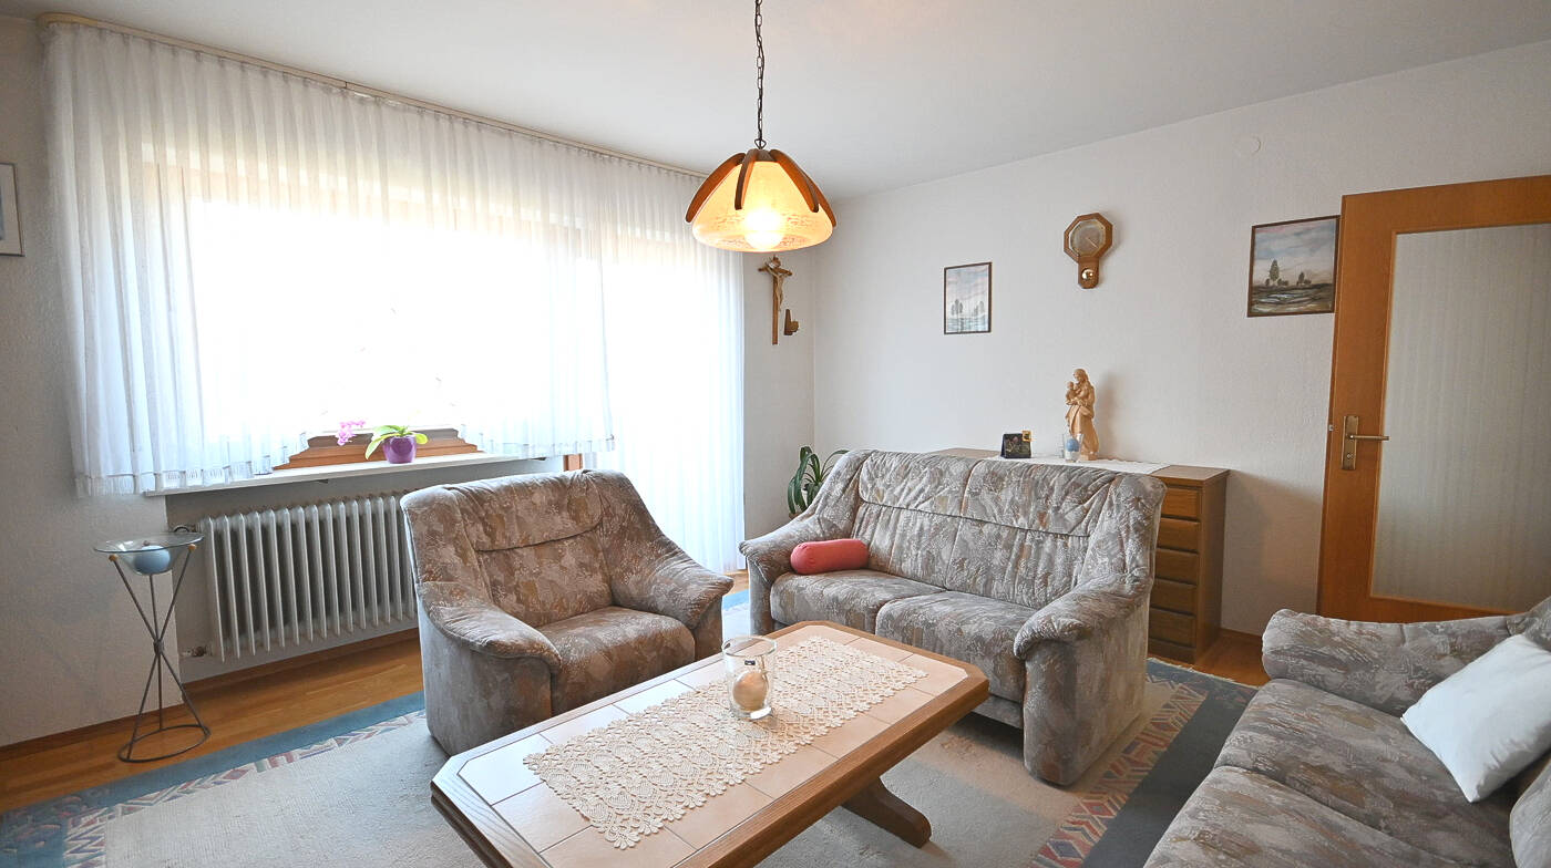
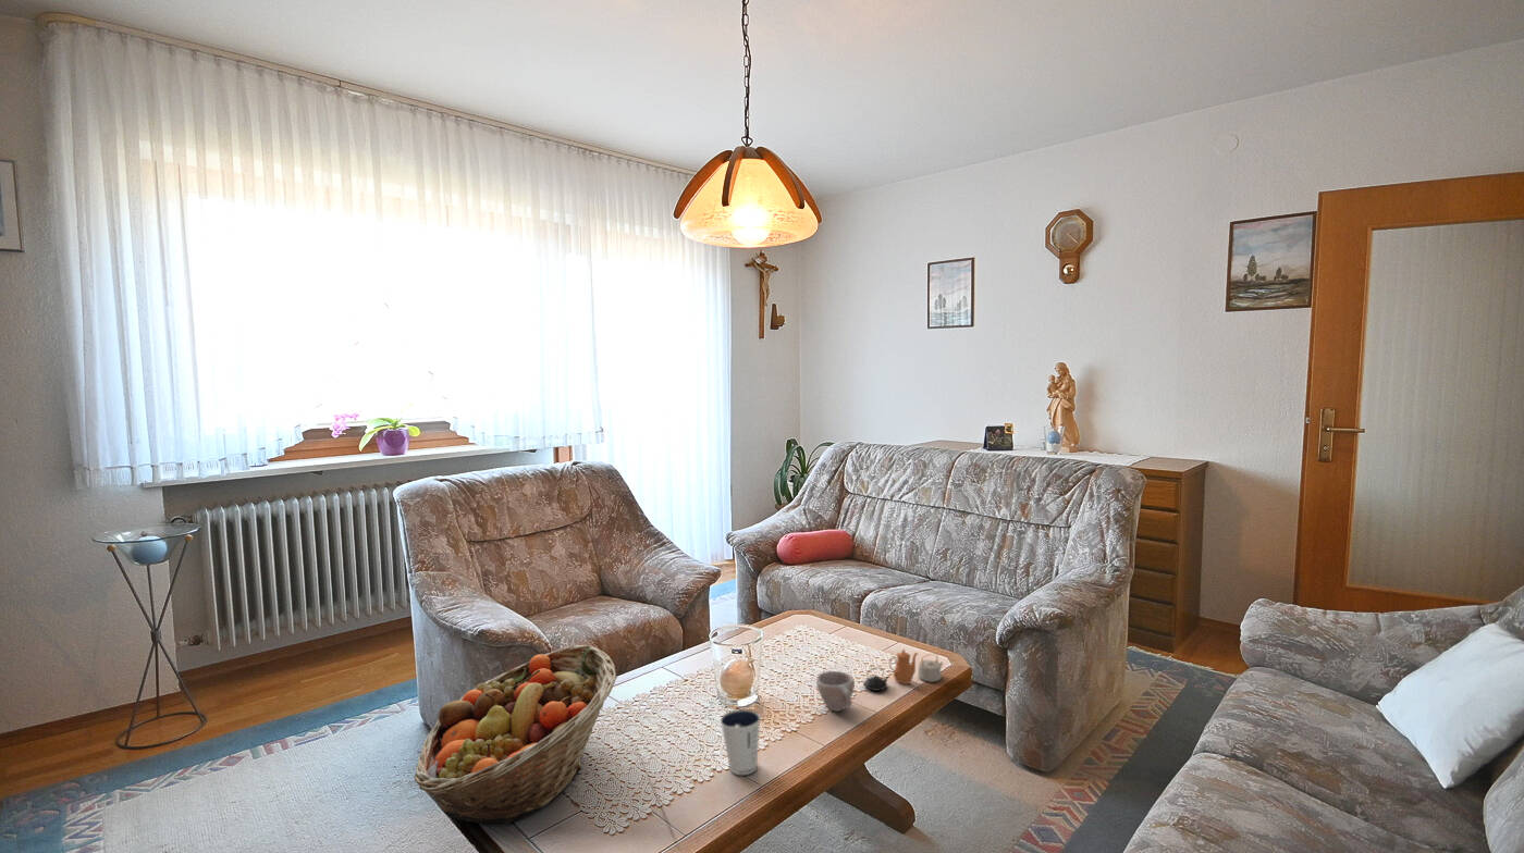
+ dixie cup (740, 742)
+ fruit basket (521, 725)
+ cup (838, 694)
+ teapot (905, 665)
